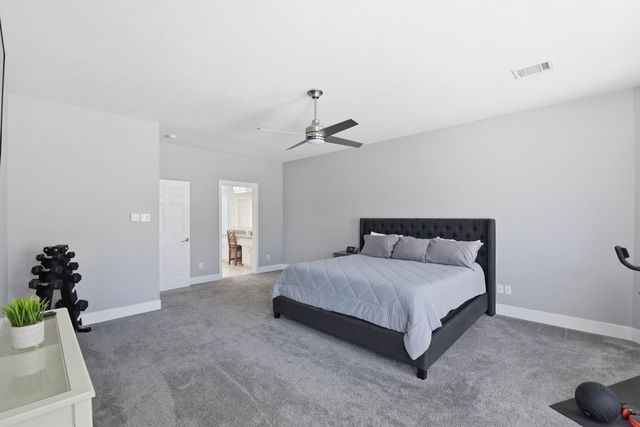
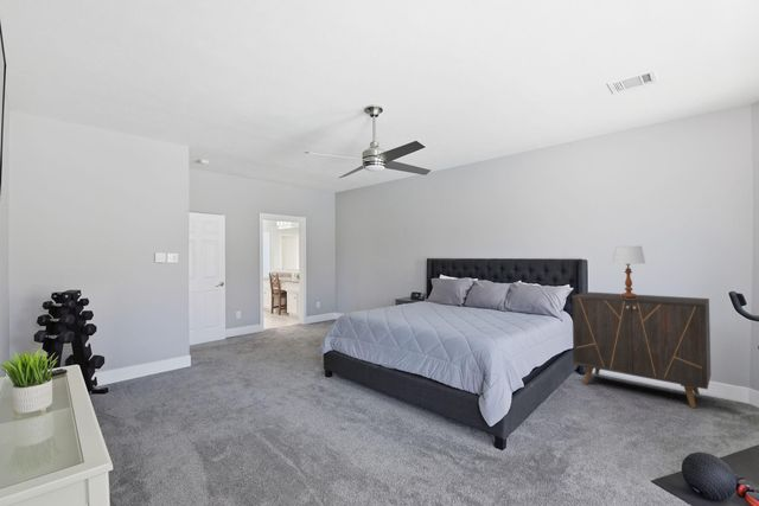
+ table lamp (627, 271)
+ cabinet (637, 342)
